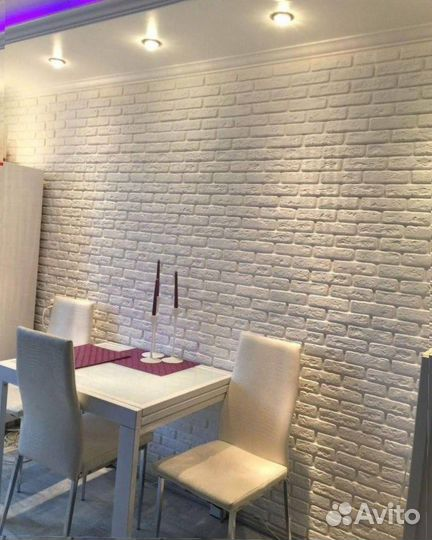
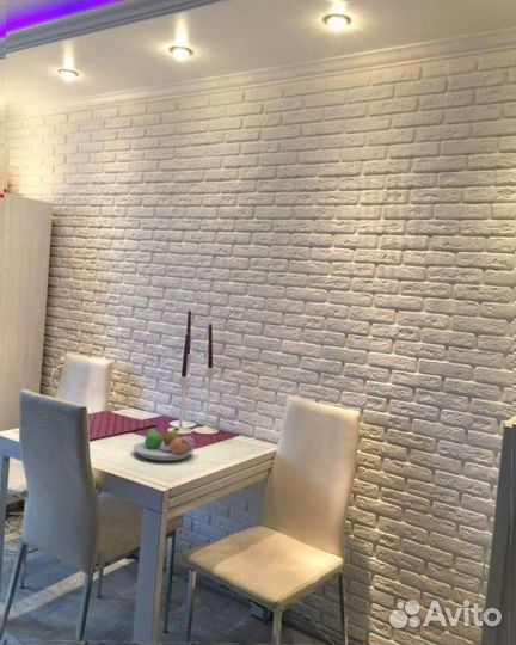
+ fruit bowl (164, 441)
